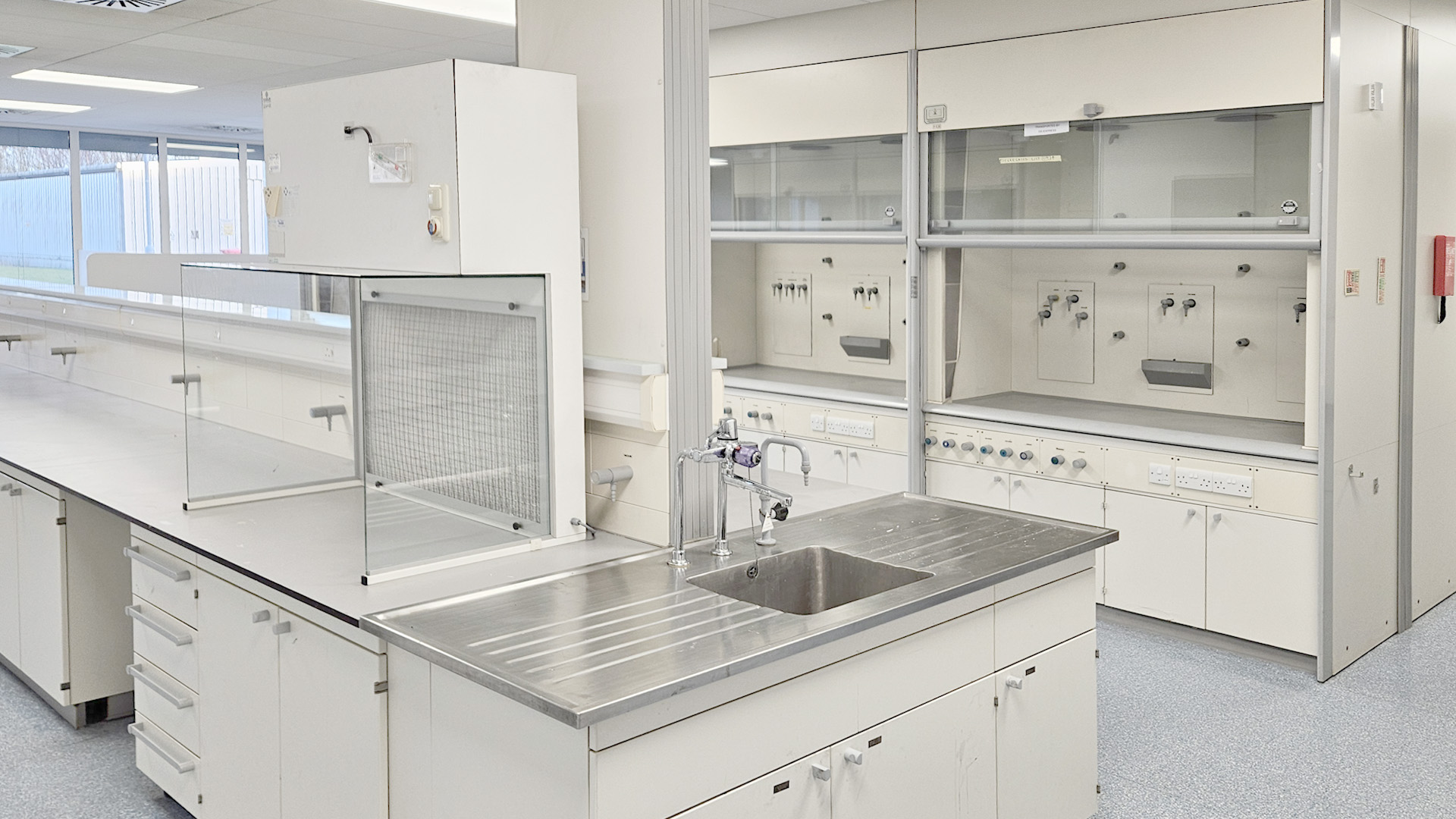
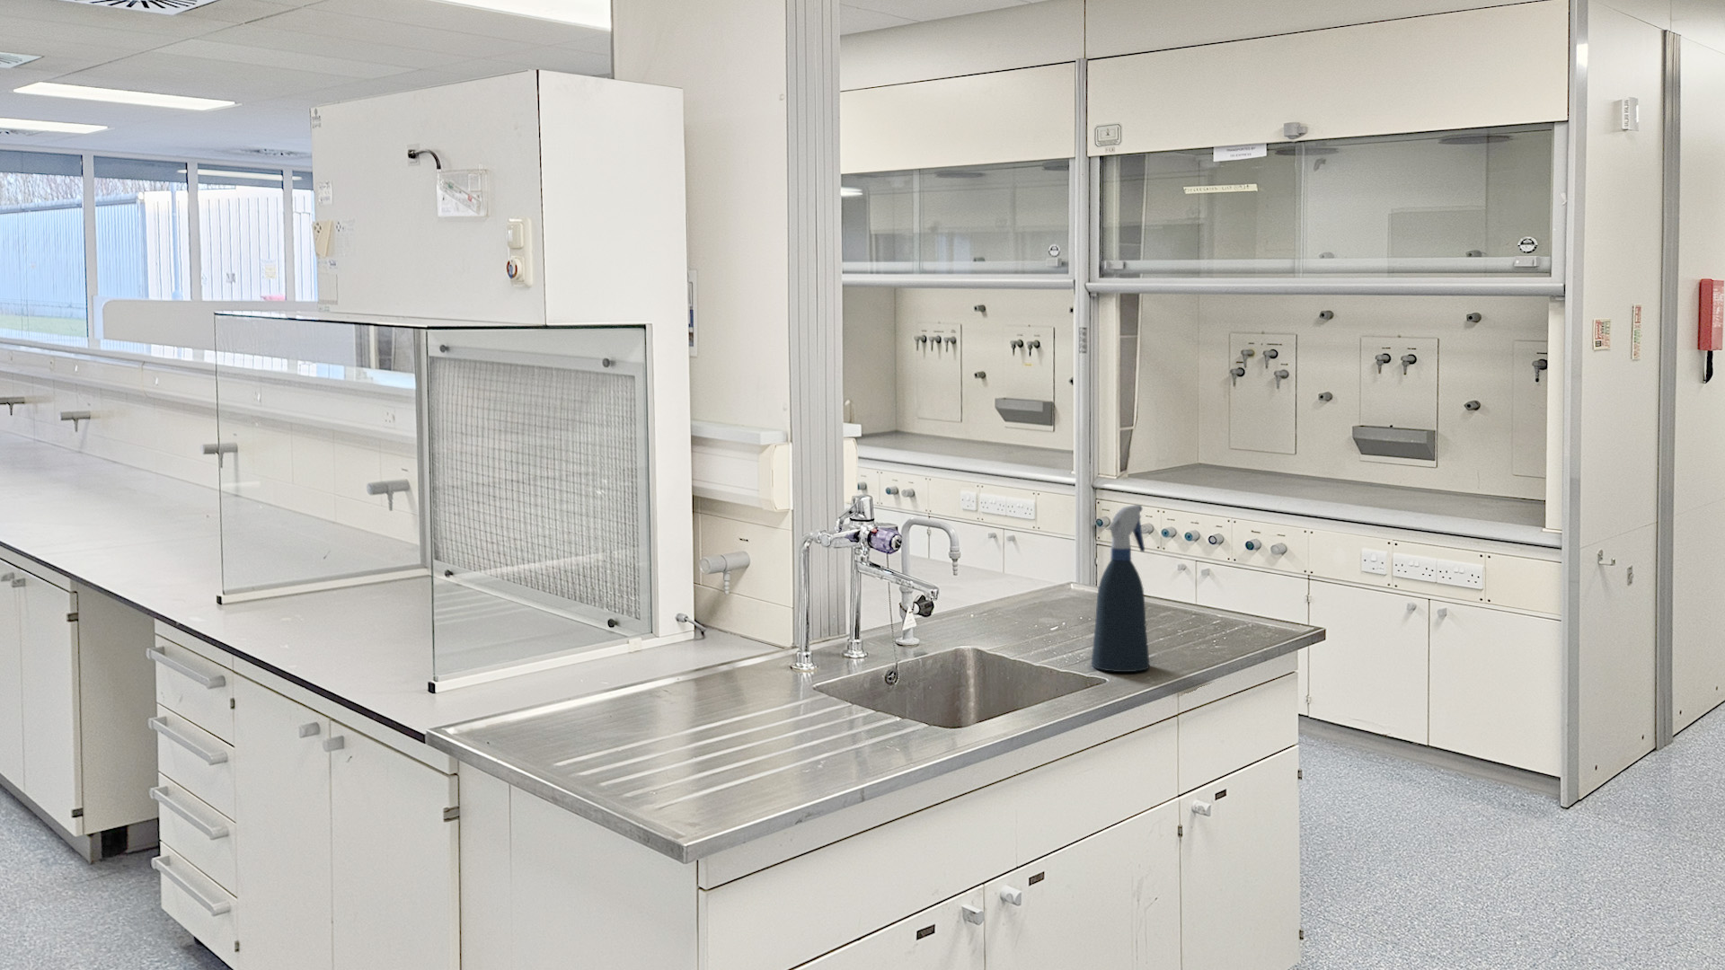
+ spray bottle (1120, 585)
